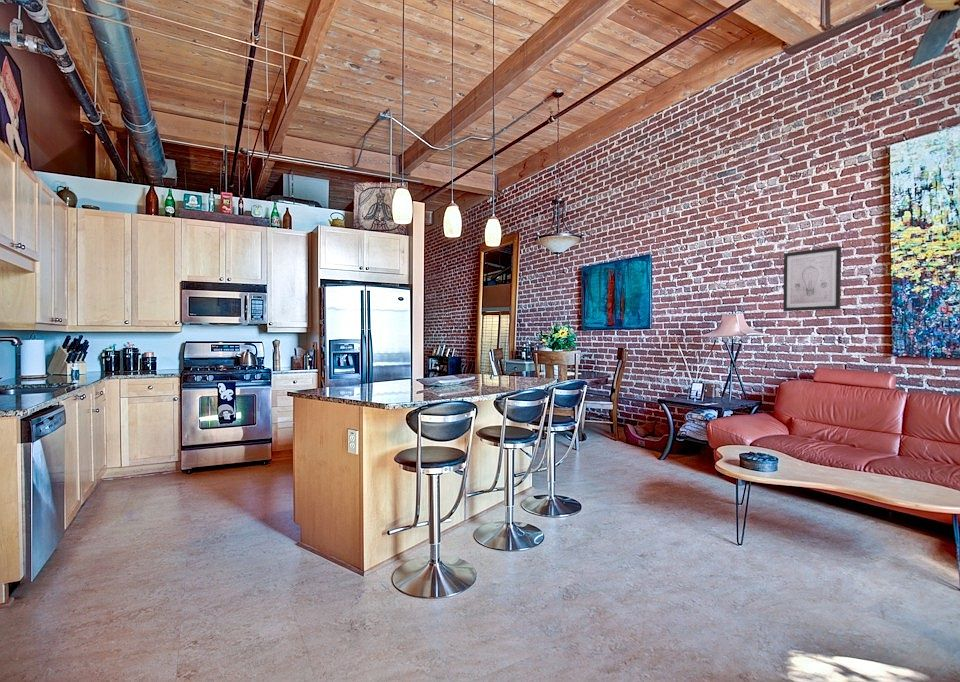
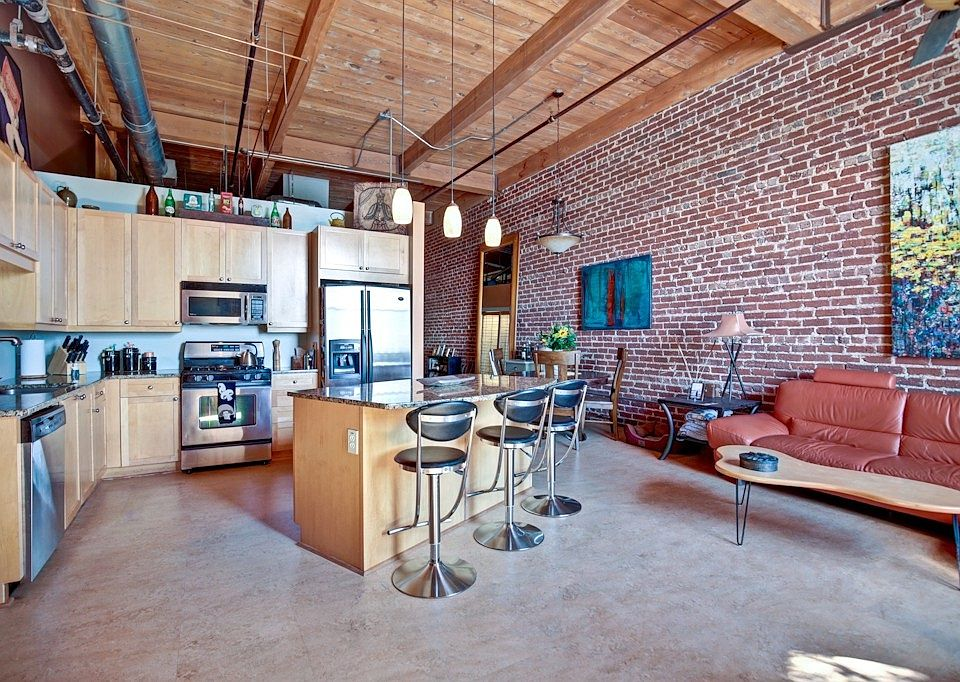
- wall art (811, 280)
